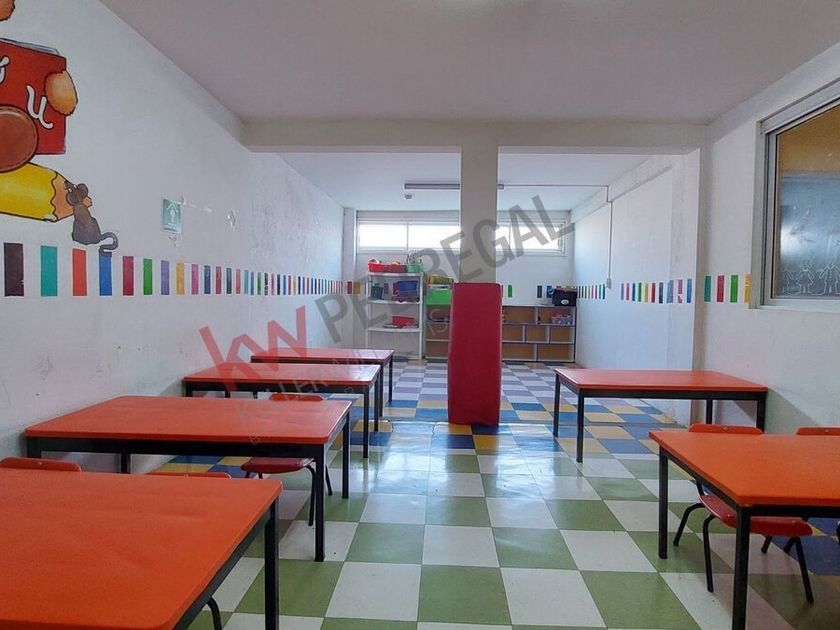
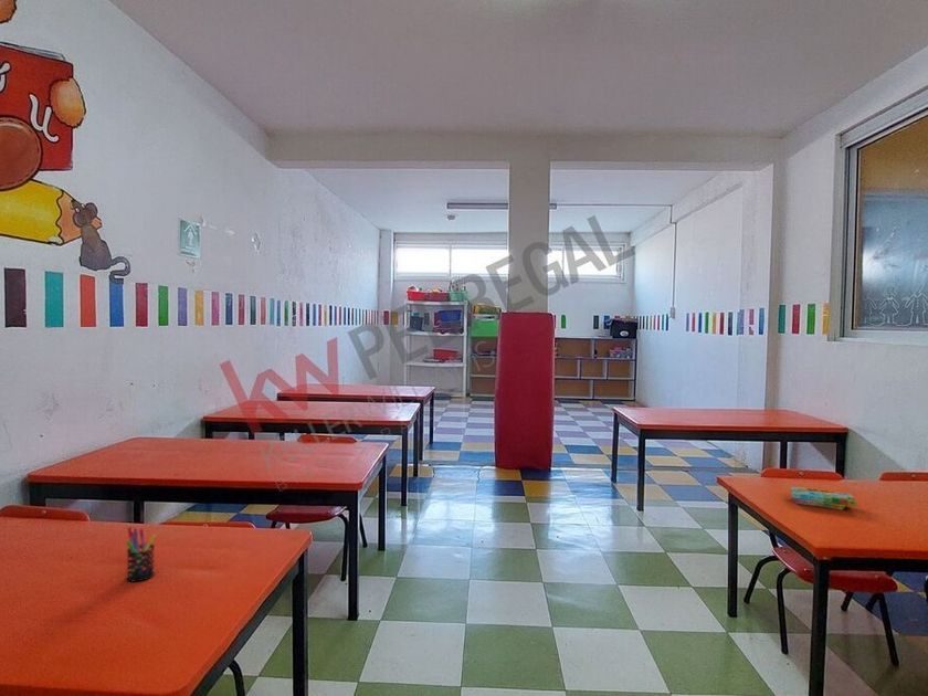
+ pen holder (137, 552)
+ puzzle game (821, 497)
